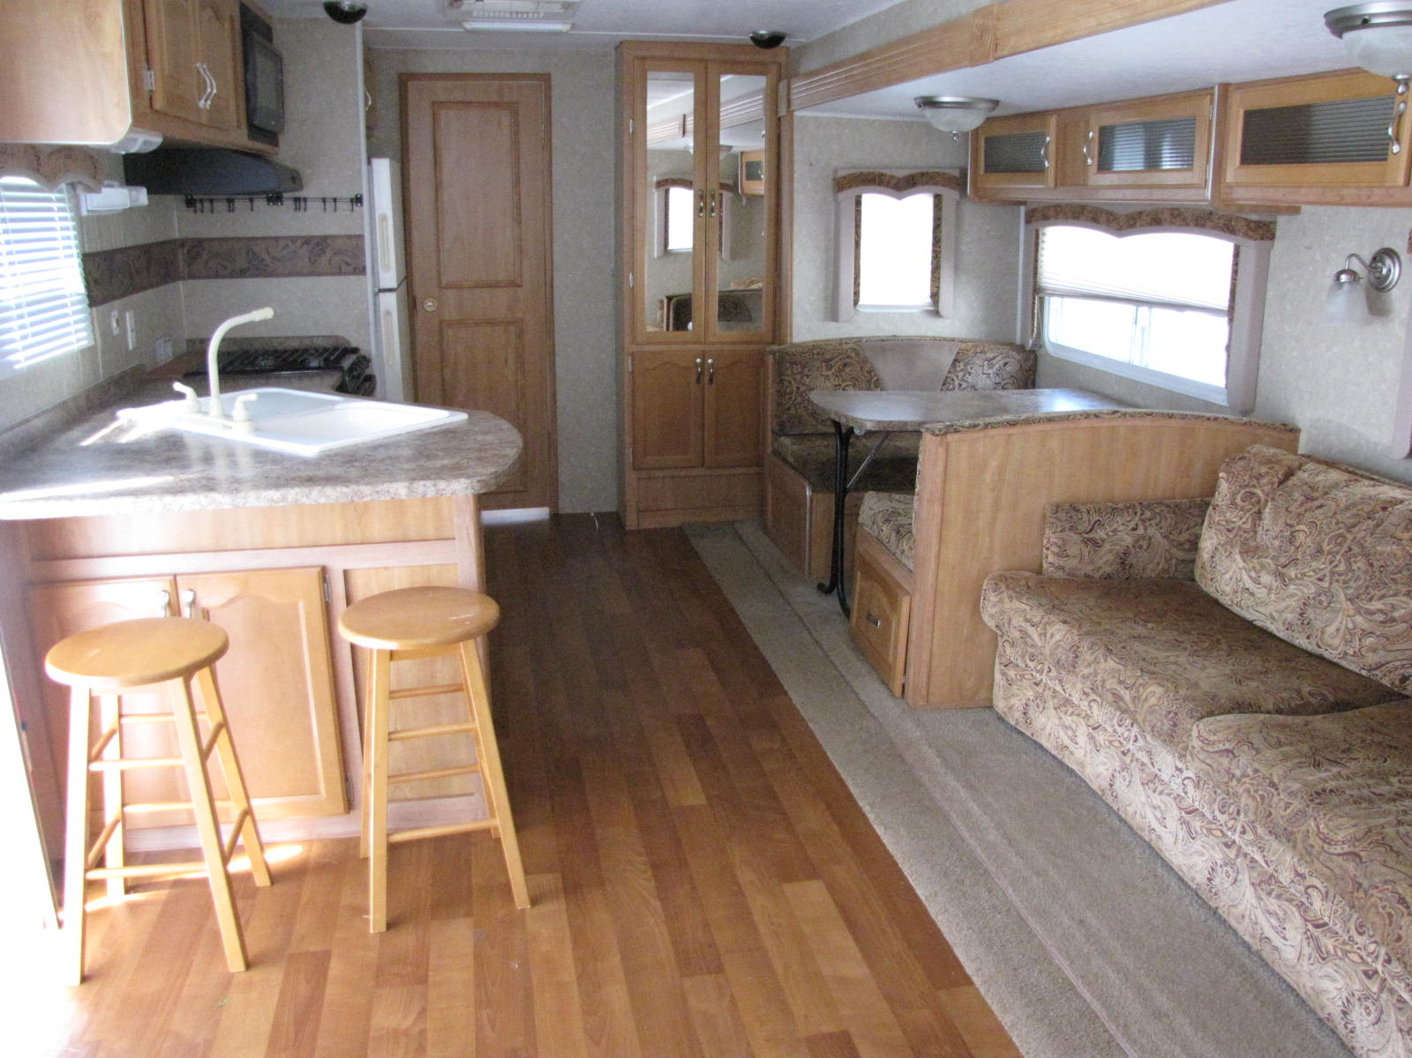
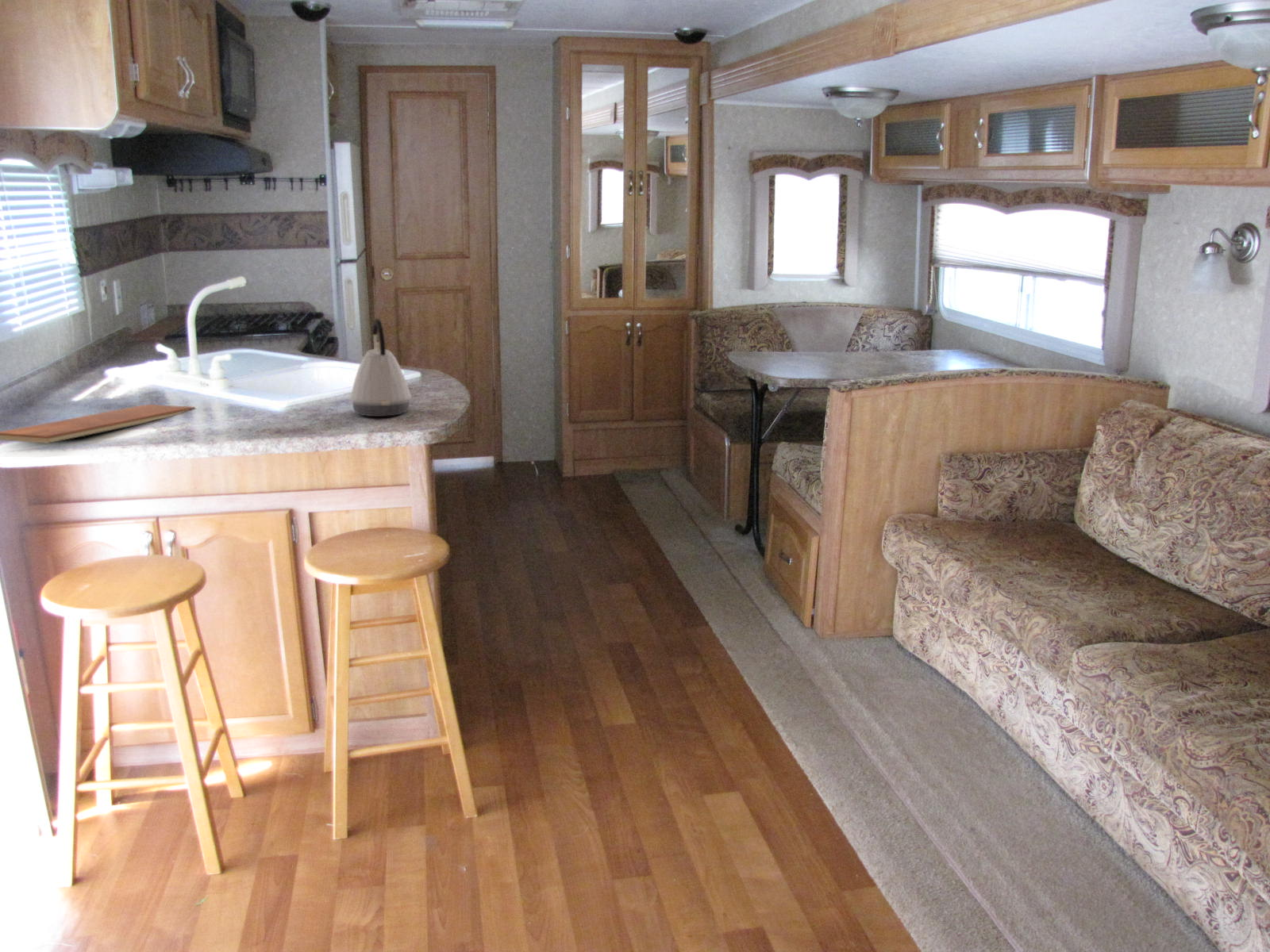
+ kettle (379, 366)
+ chopping board (102, 422)
